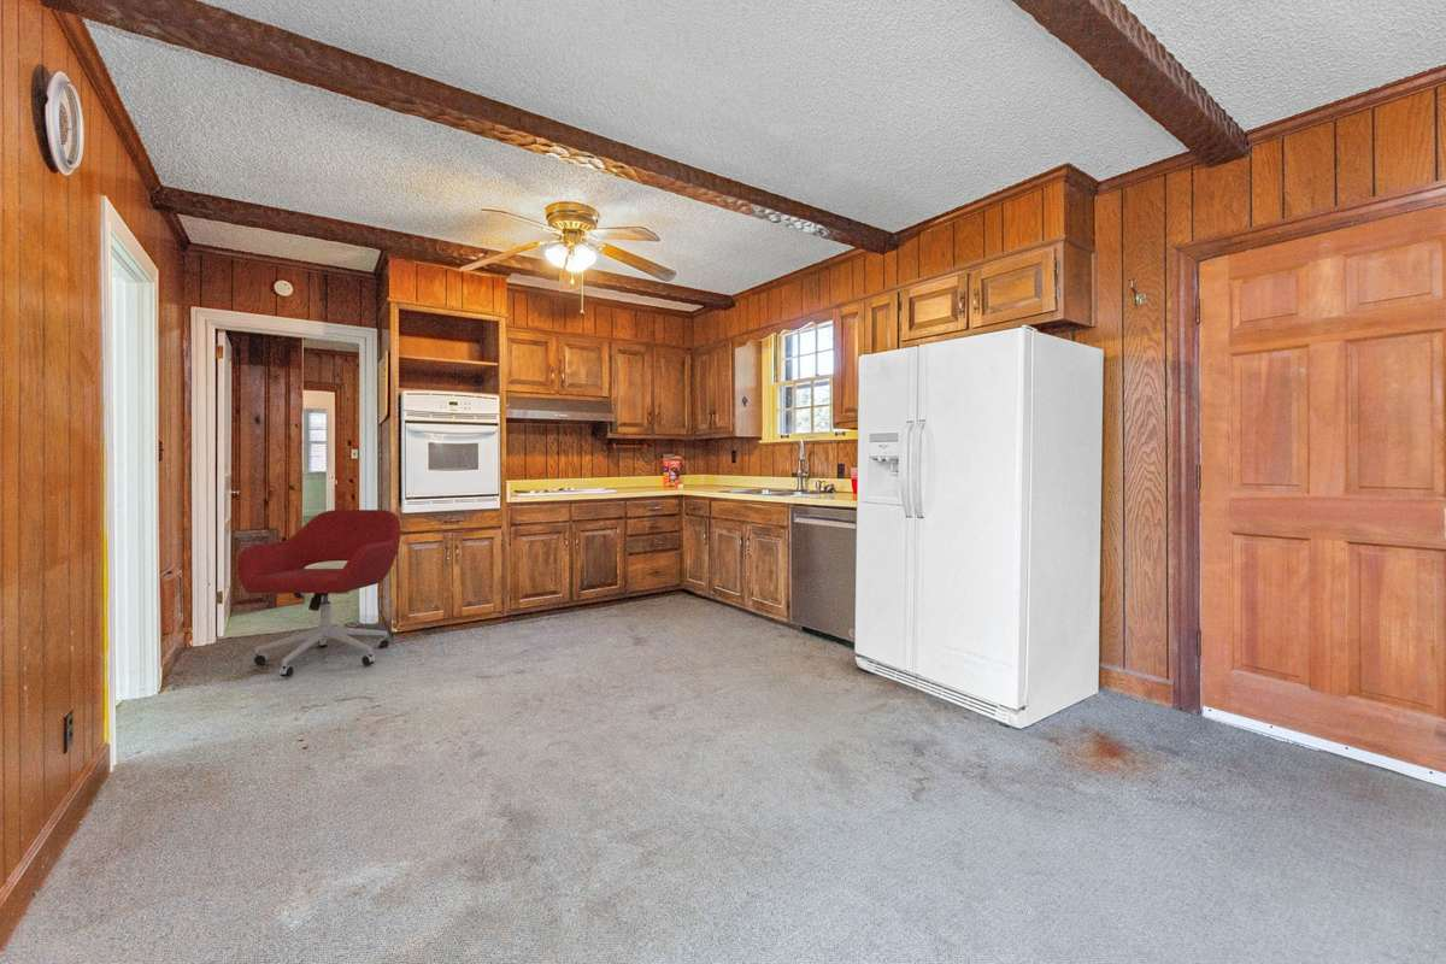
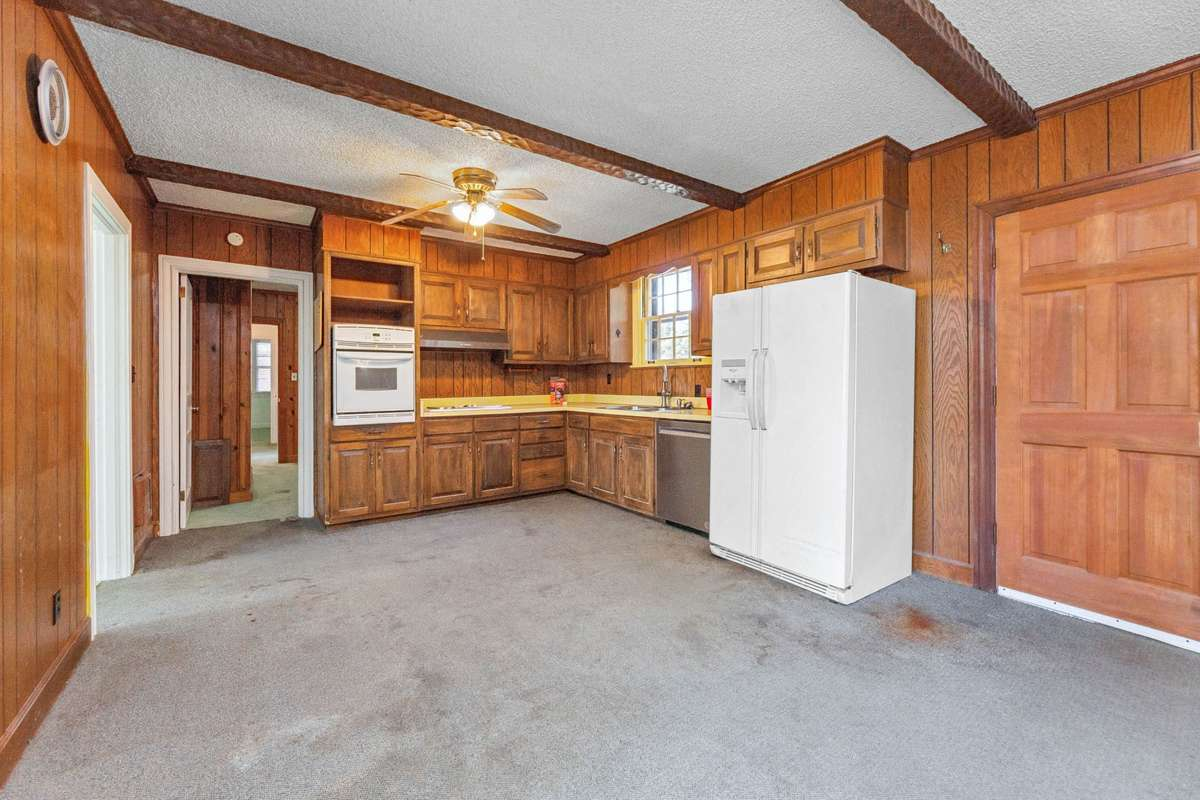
- office chair (325, 586)
